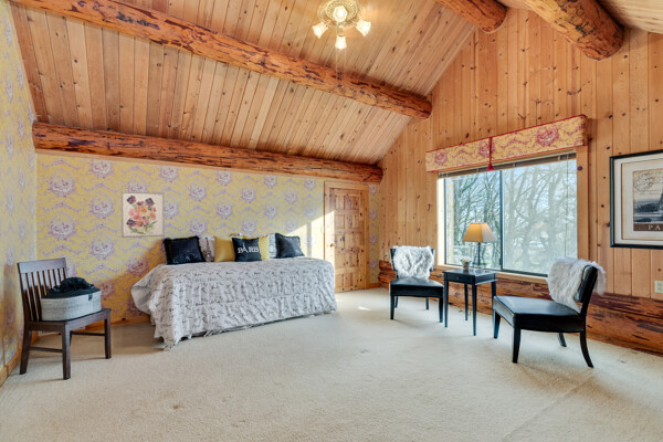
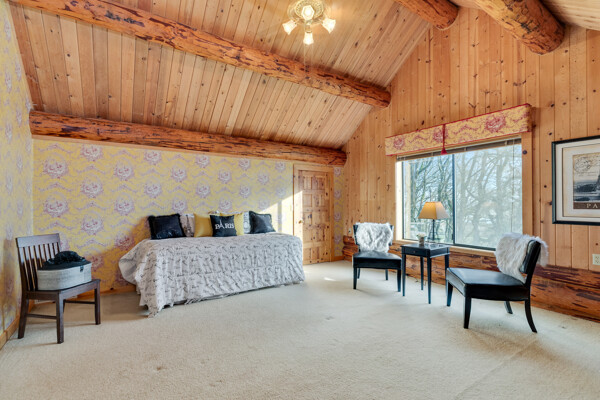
- wall art (143, 214)
